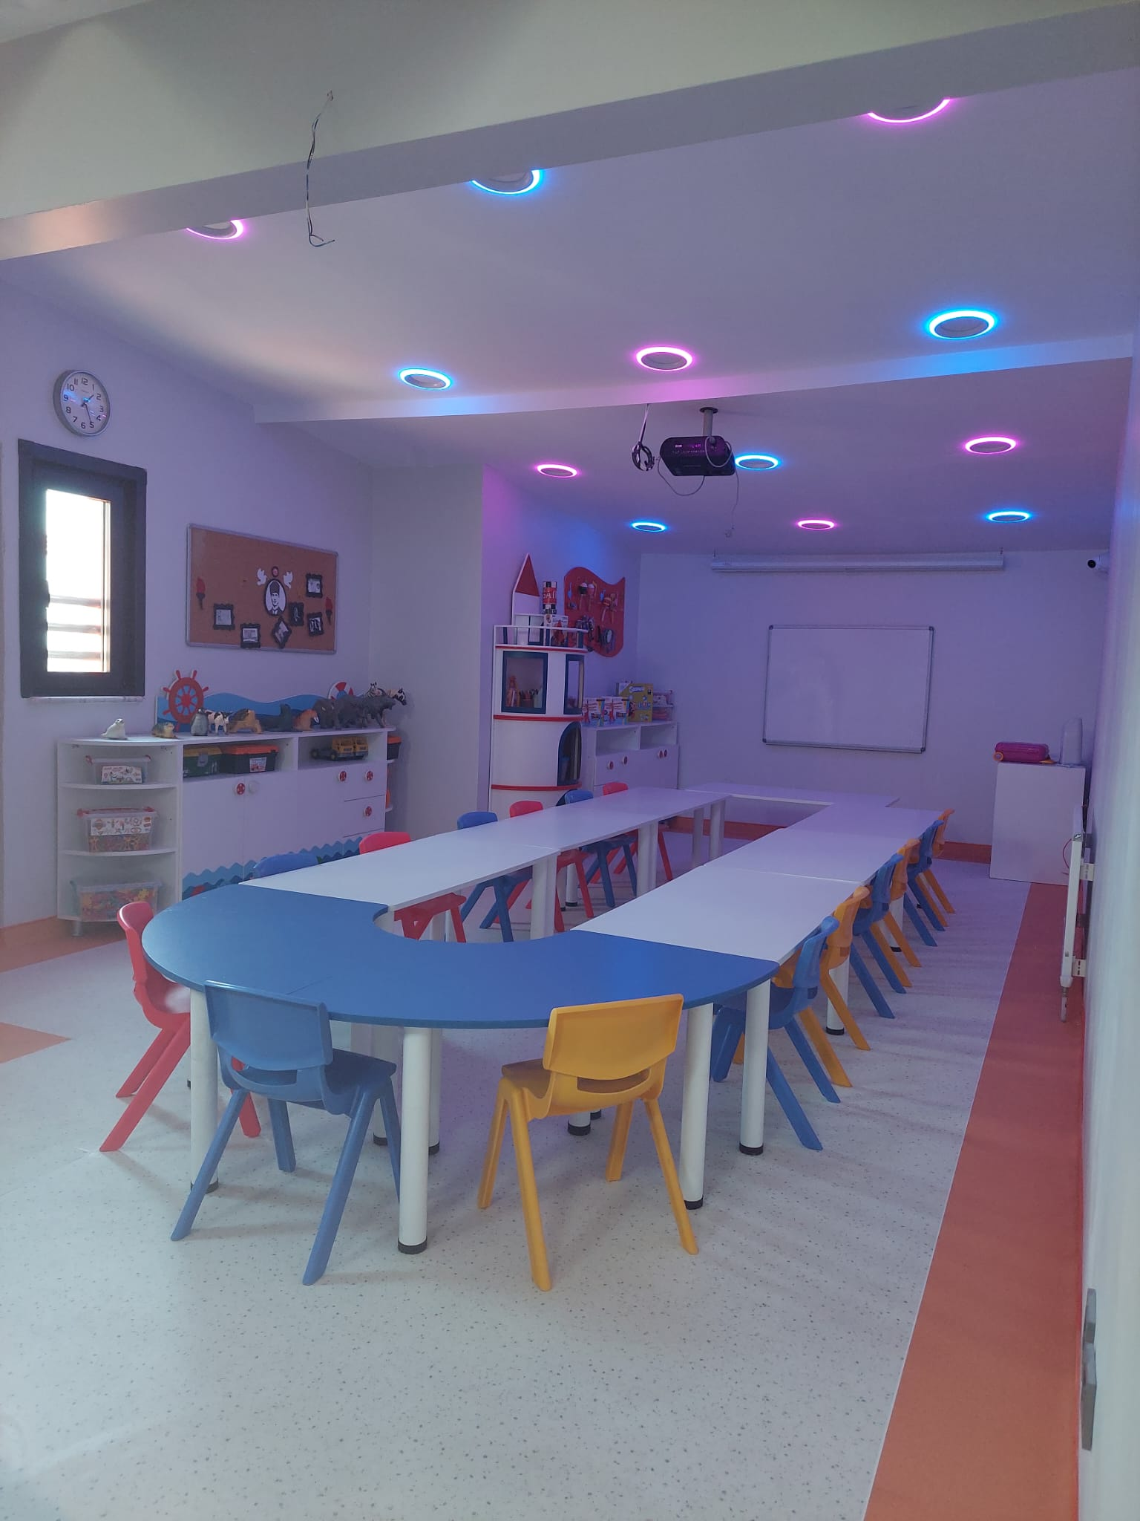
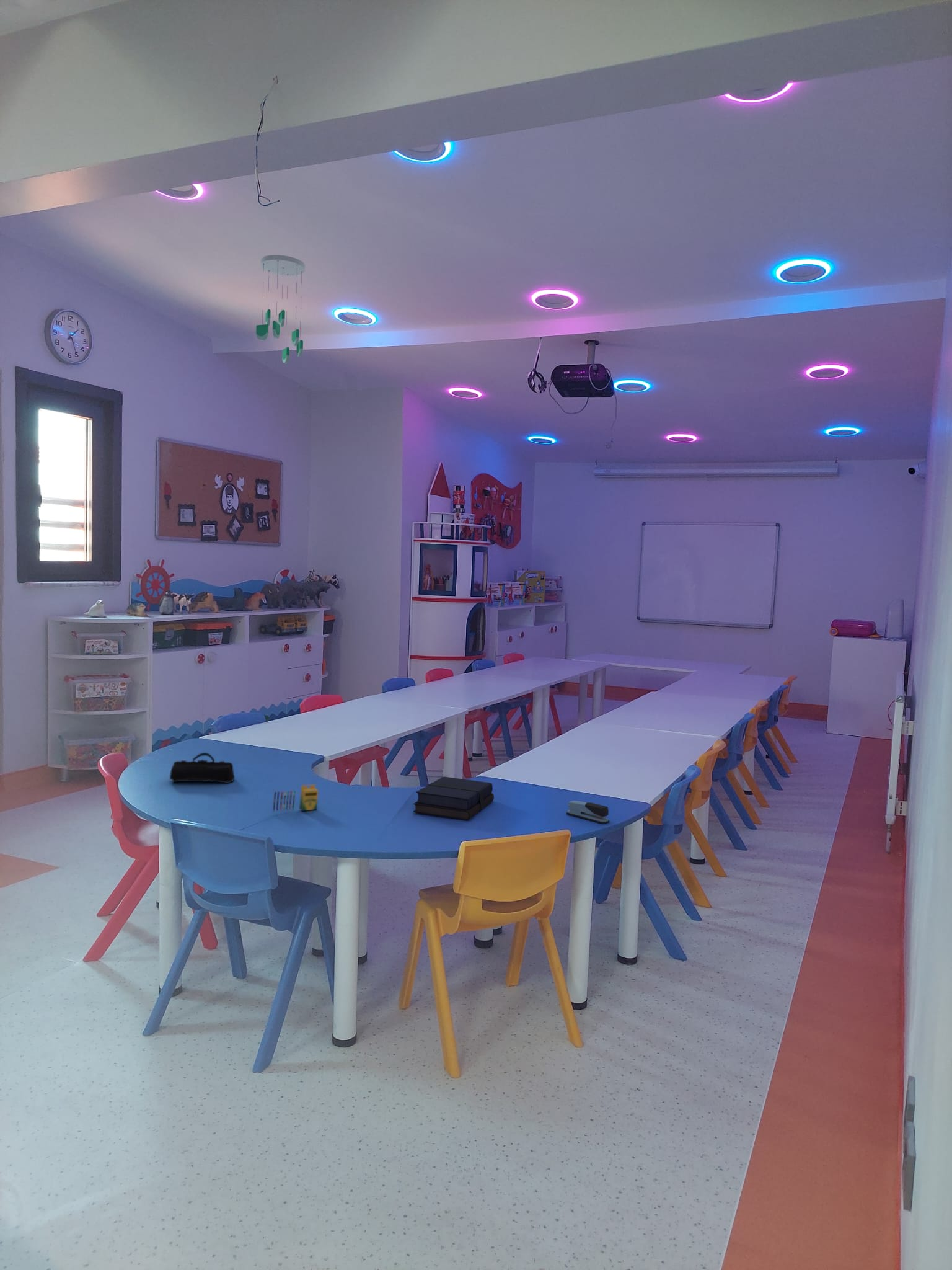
+ stapler (588, 810)
+ crayon (294, 798)
+ pencil case (202, 766)
+ ceiling mobile (281, 311)
+ book (455, 797)
